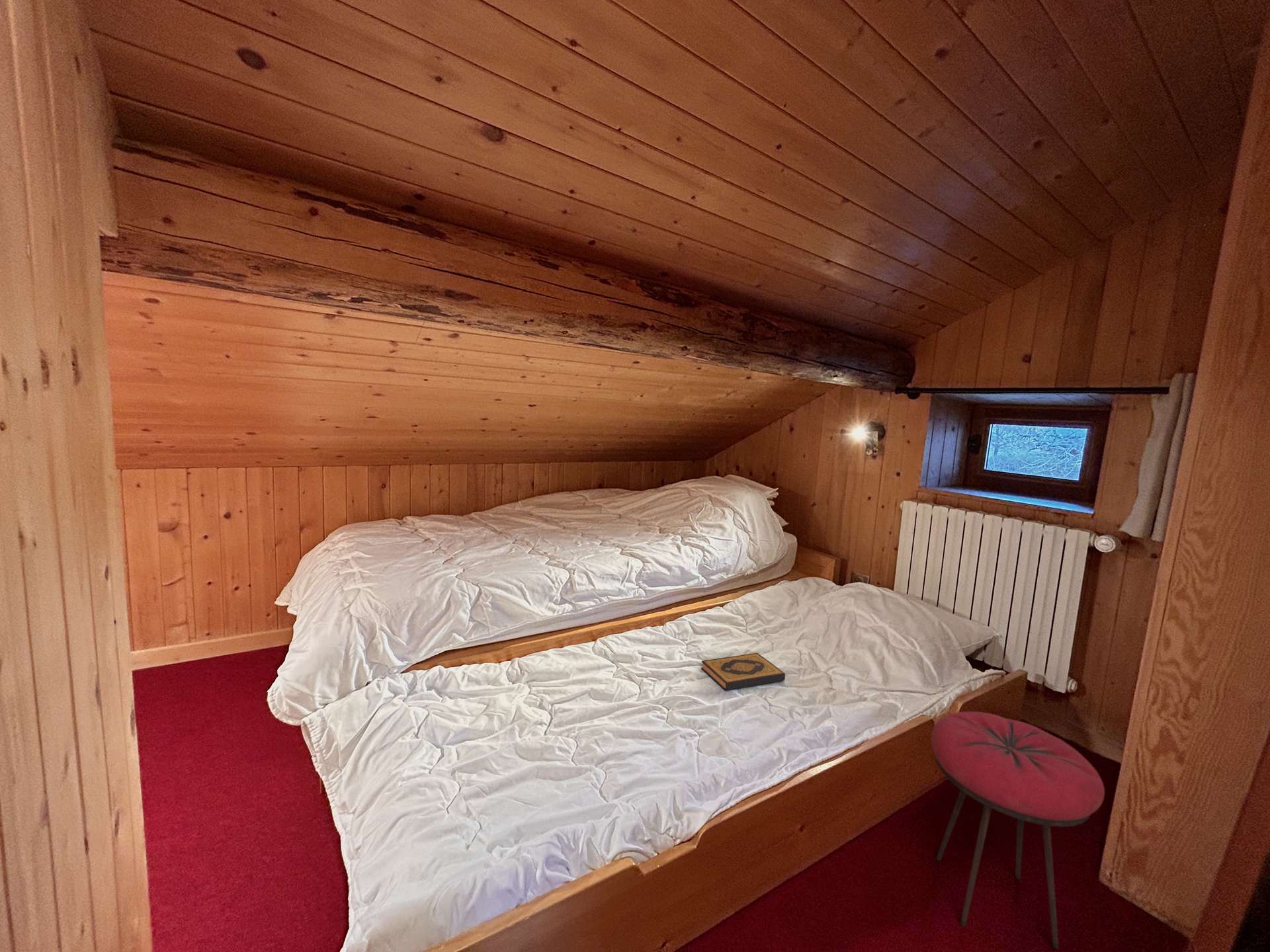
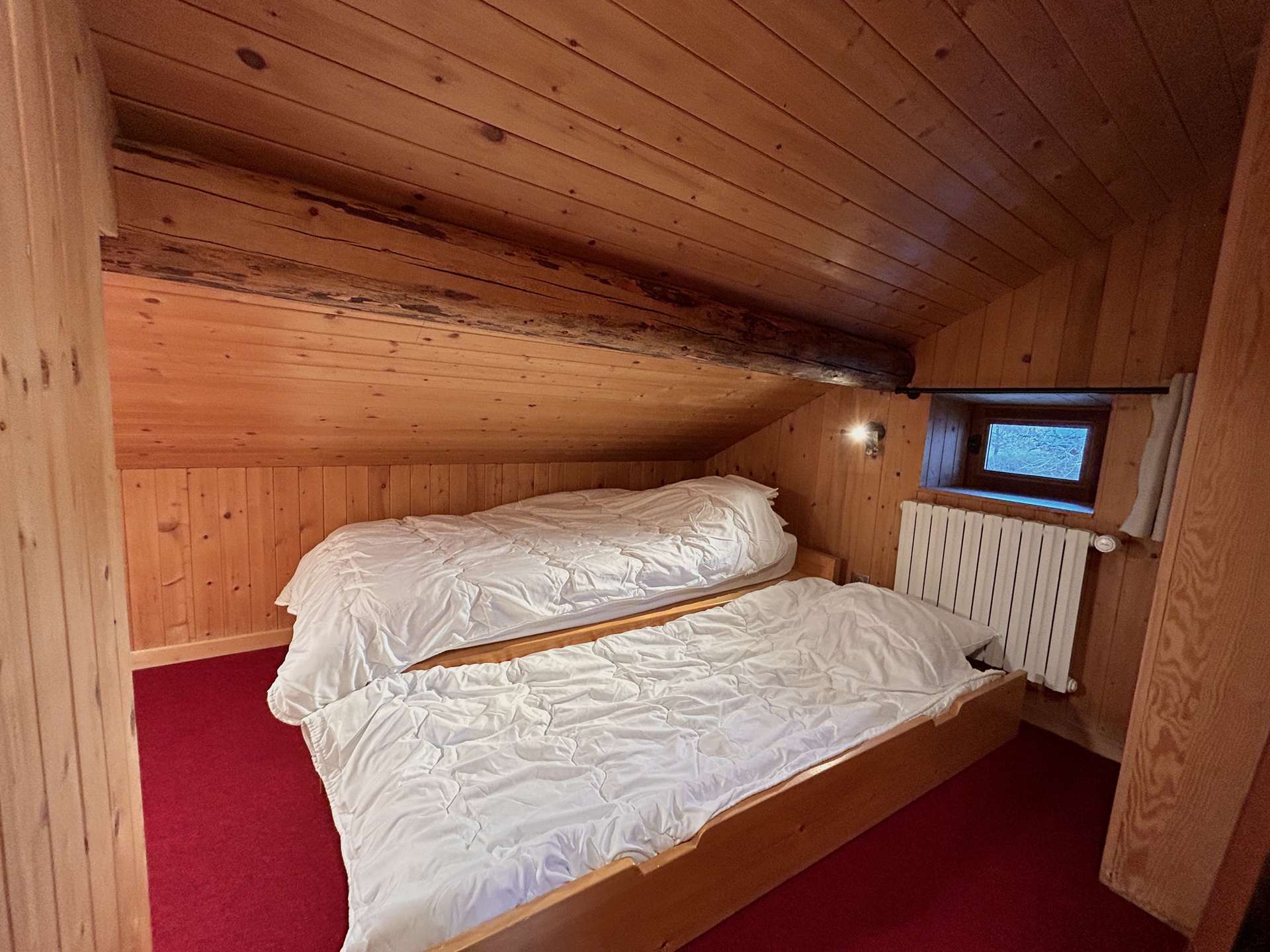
- hardback book (742, 670)
- stool (1003, 813)
